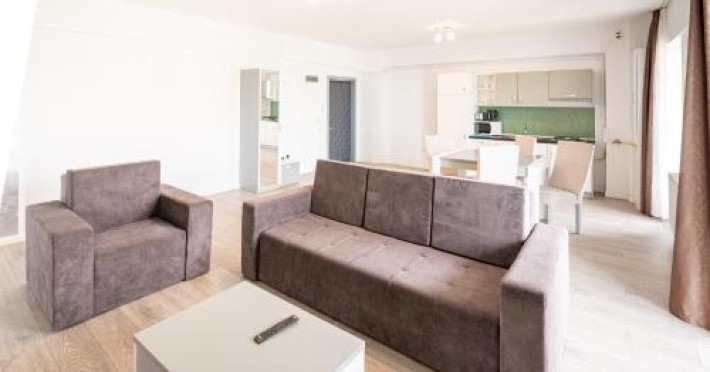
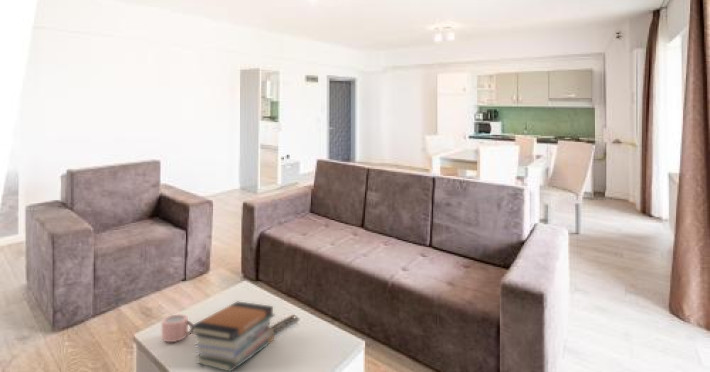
+ mug (178, 328)
+ book stack (235, 333)
